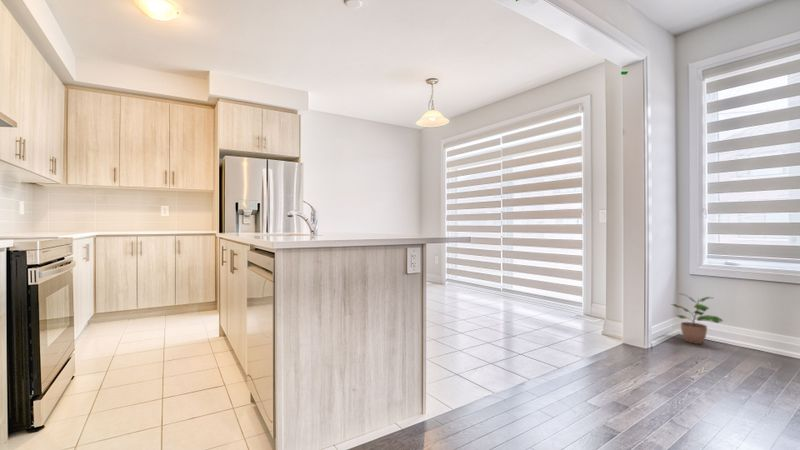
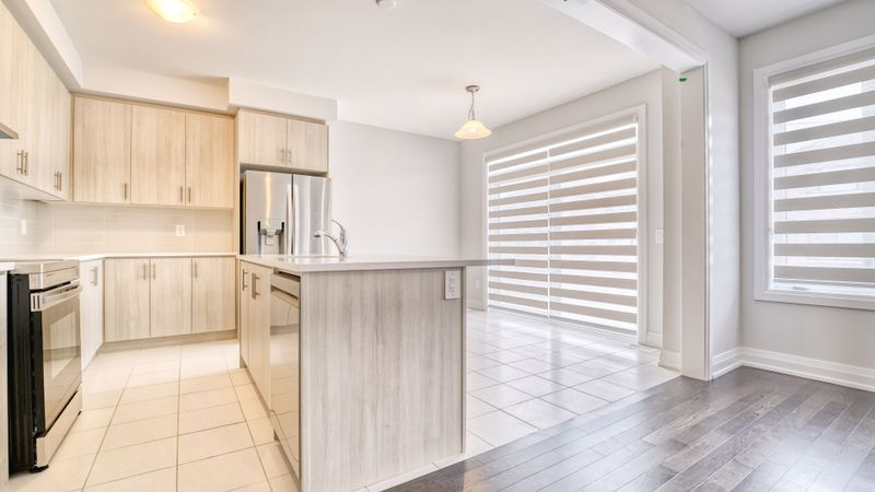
- potted plant (694, 317)
